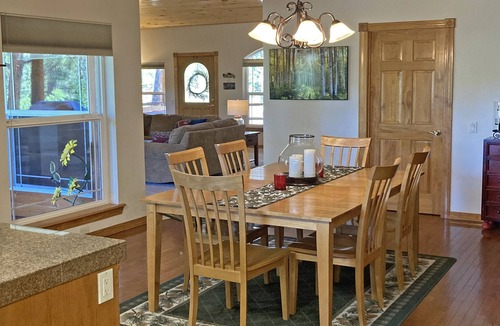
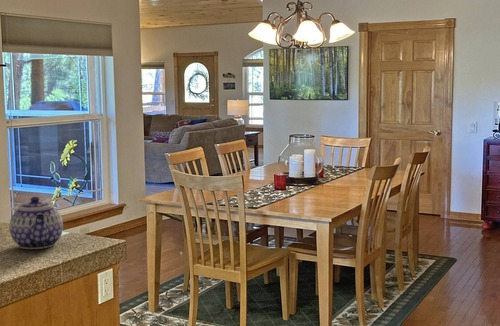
+ teapot (36, 221)
